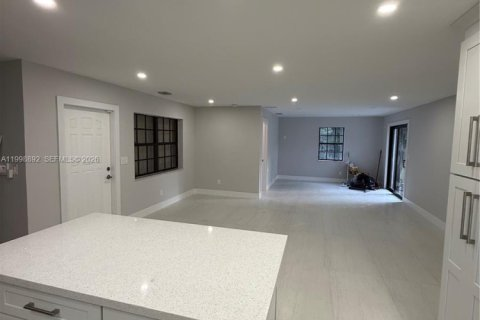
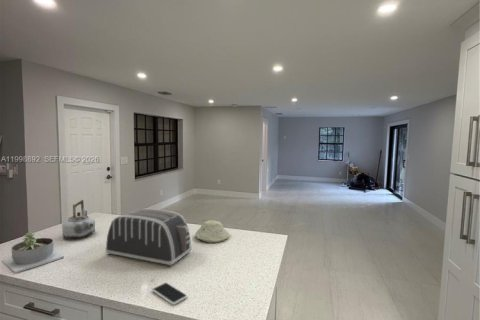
+ succulent planter (33, 245)
+ kettle (80, 217)
+ toaster (151, 233)
+ bowl (212, 229)
+ smartphone (169, 293)
